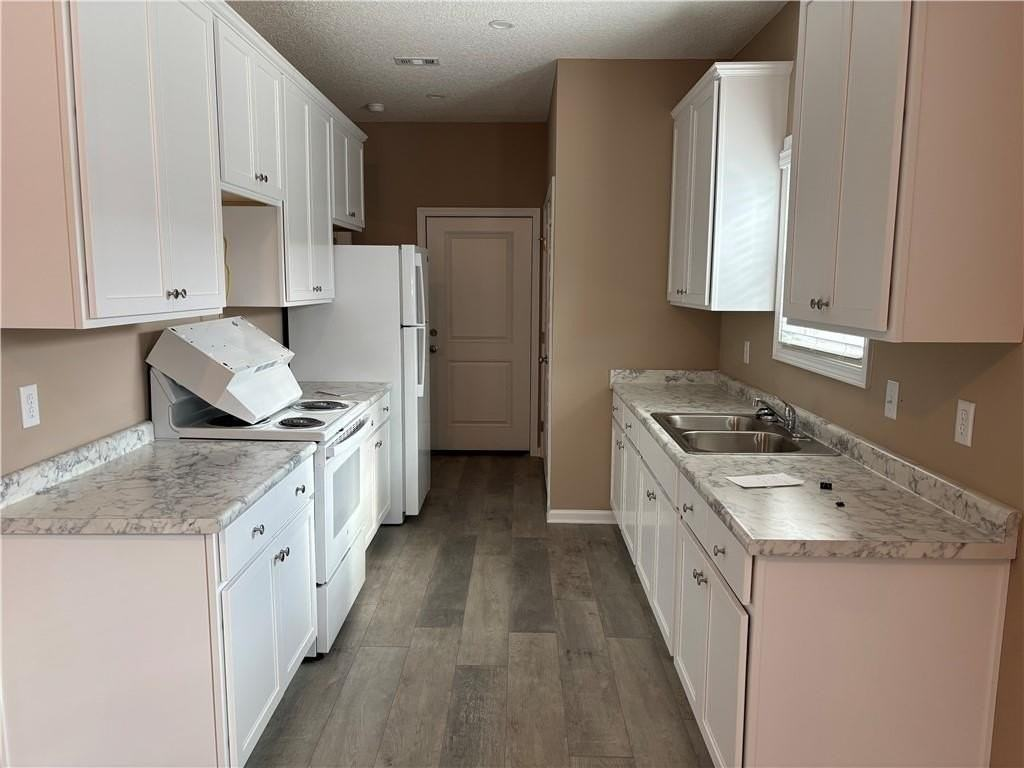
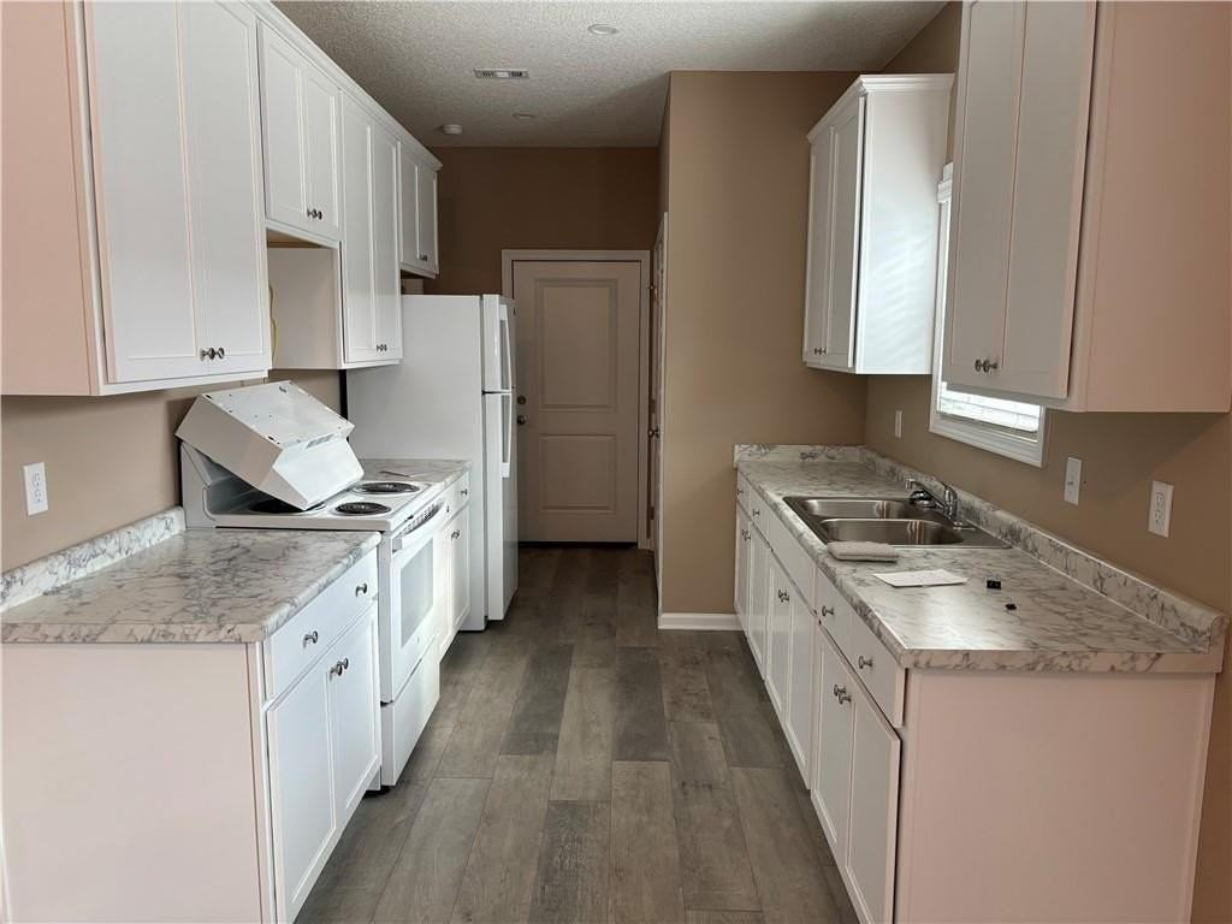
+ washcloth (863, 550)
